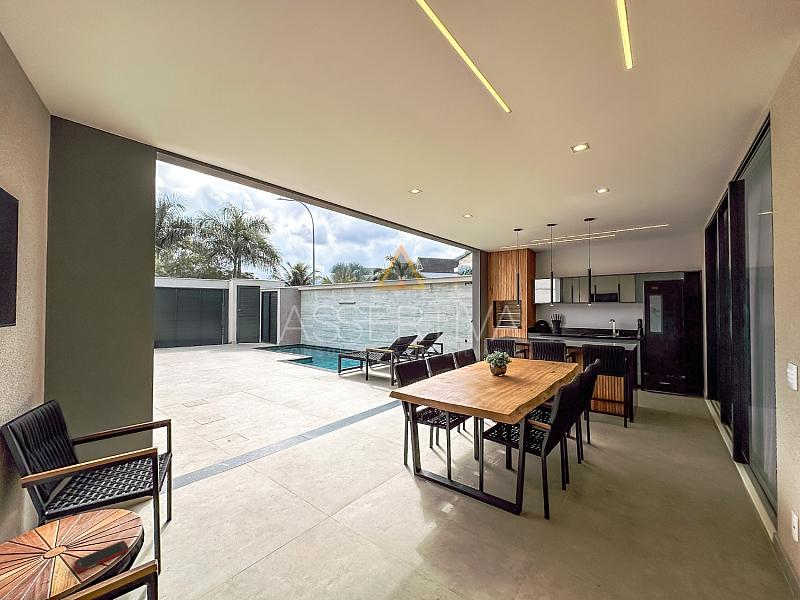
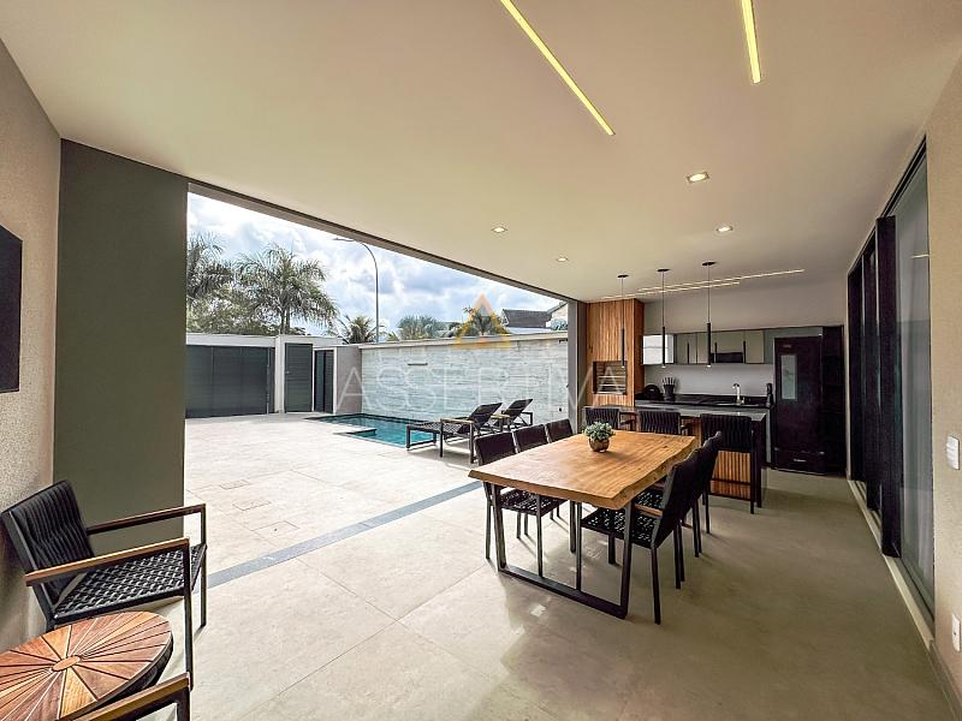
- cell phone (102, 555)
